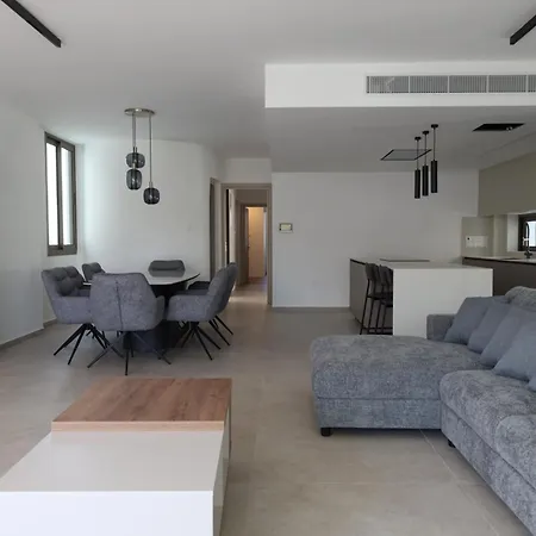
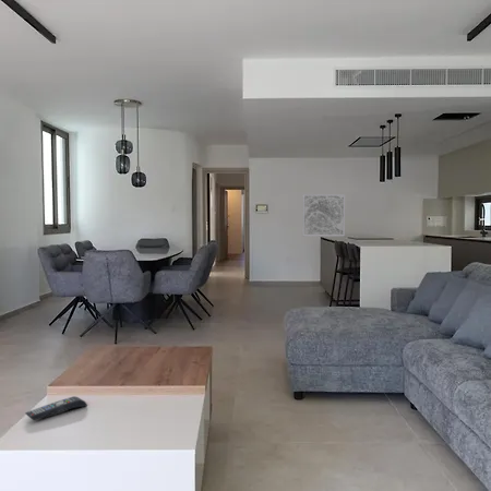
+ remote control (57, 407)
+ wall art (323, 215)
